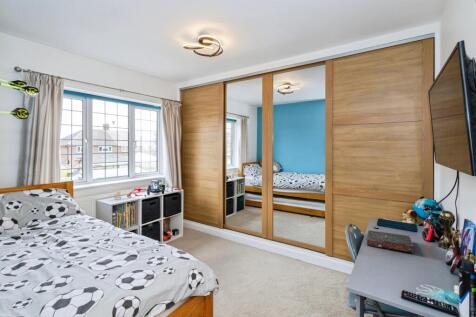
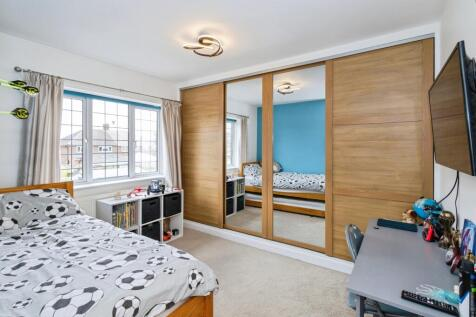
- book (388, 239)
